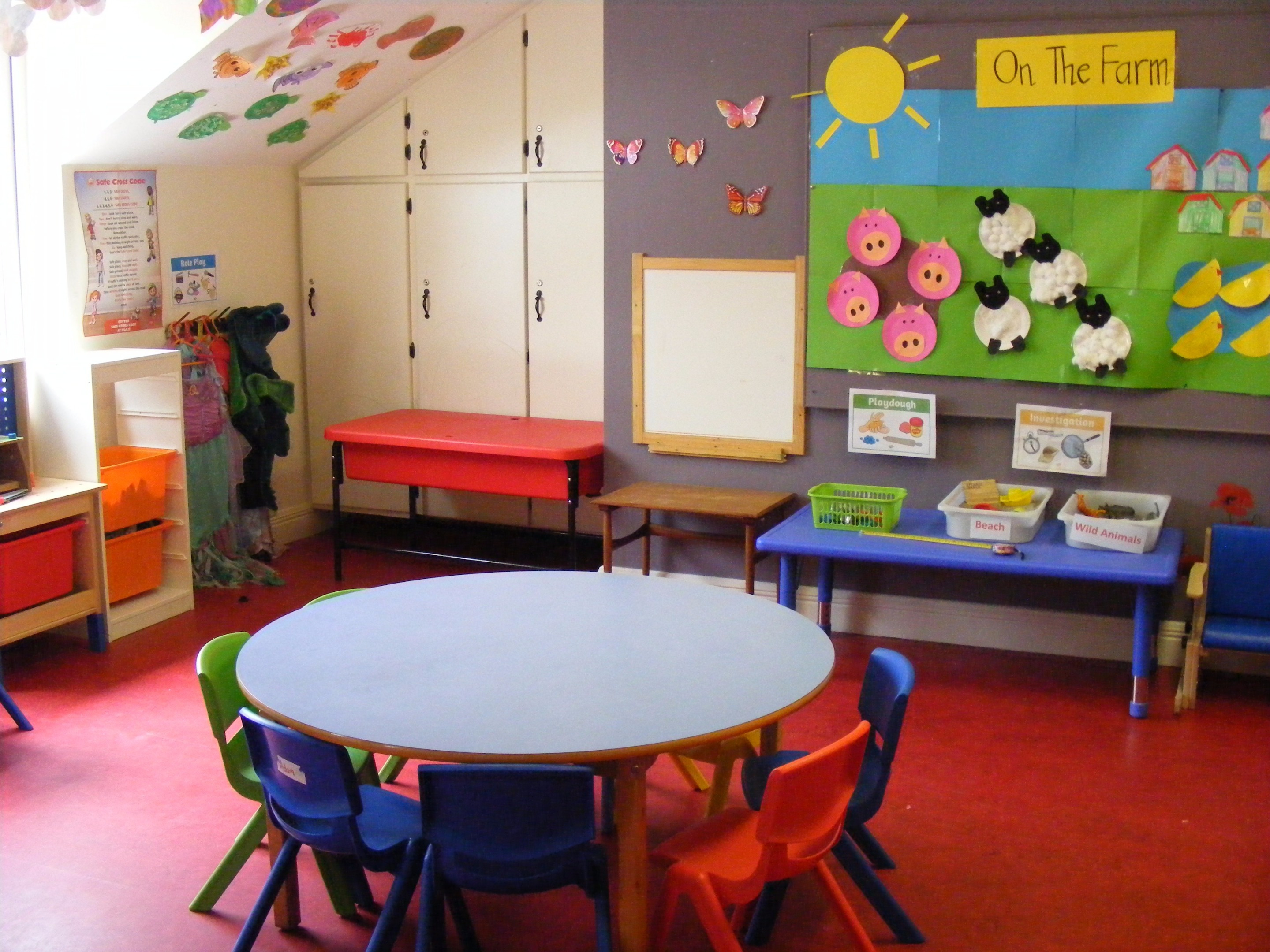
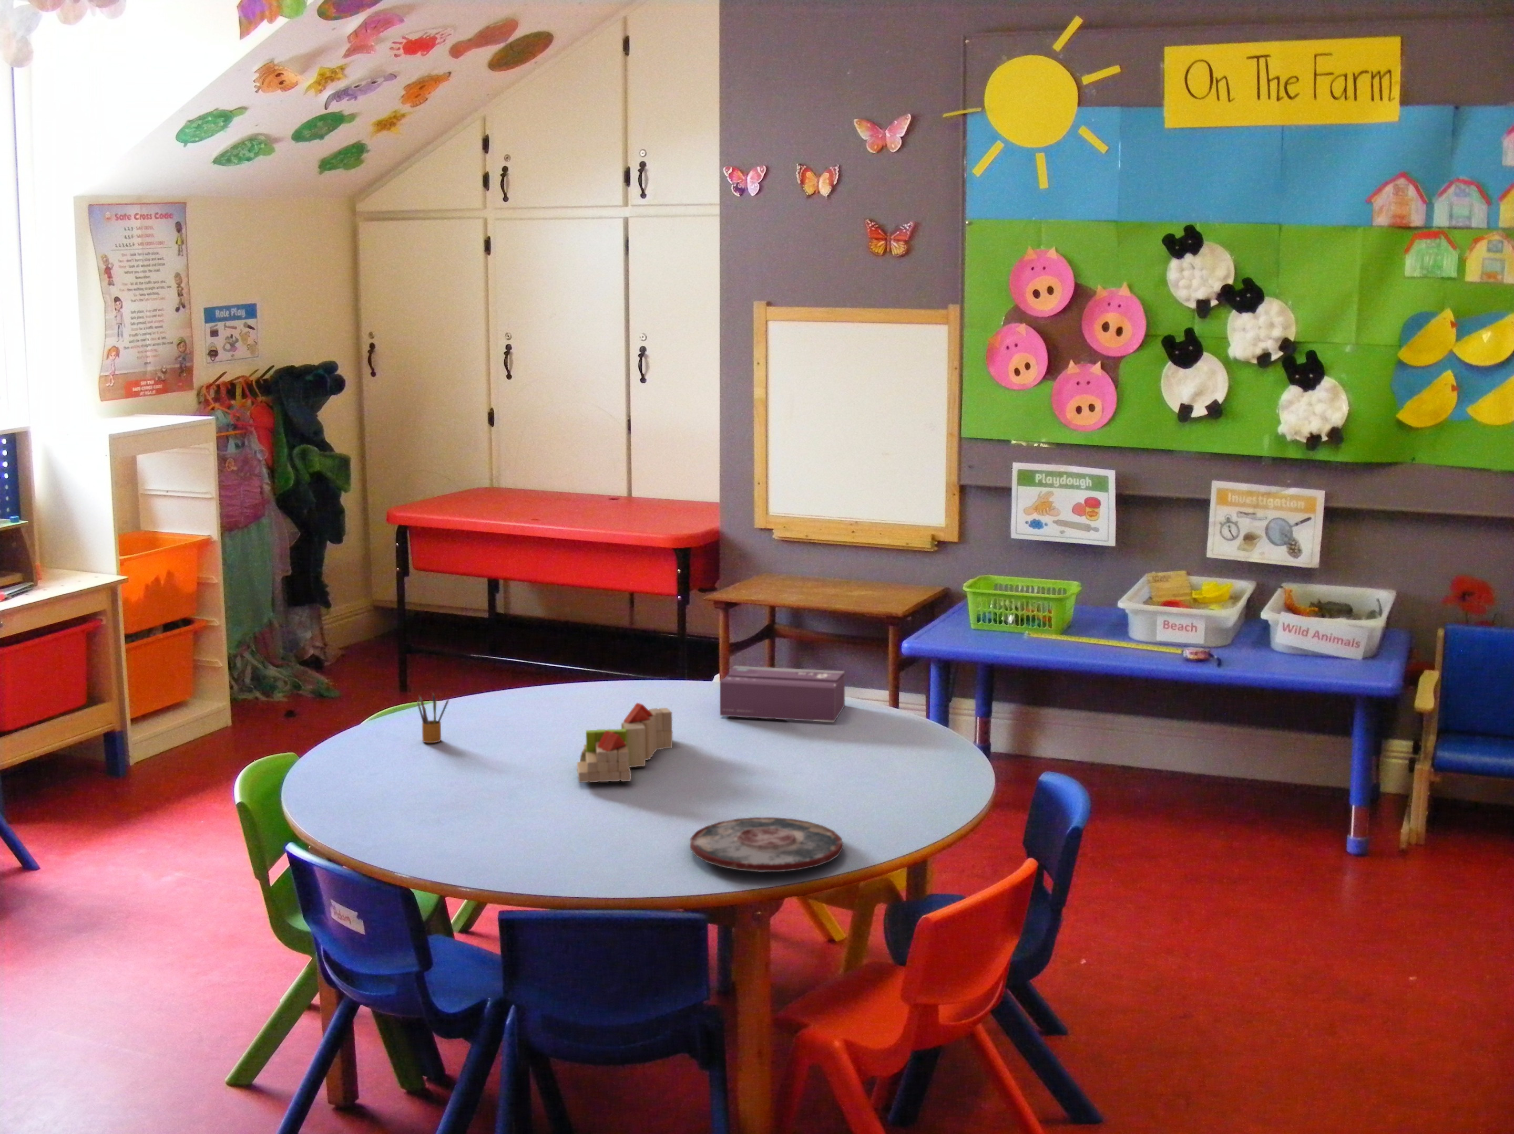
+ tissue box (783, 693)
+ pile of blocks (621, 734)
+ plate (765, 843)
+ pencil box (434, 717)
